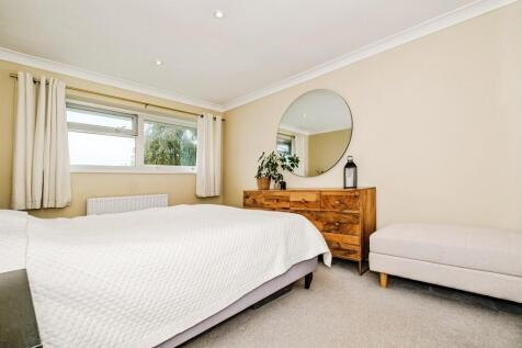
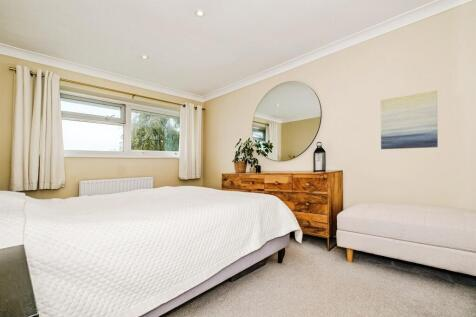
+ wall art (407, 122)
